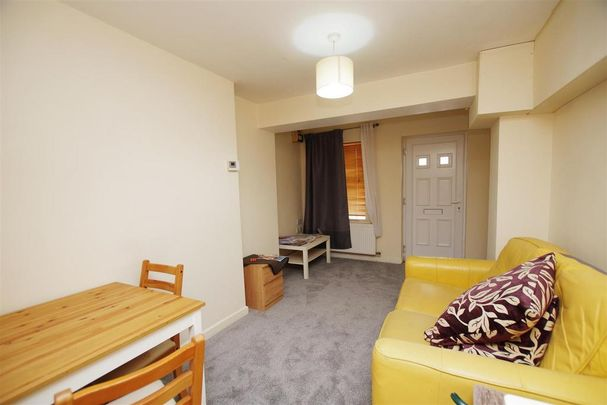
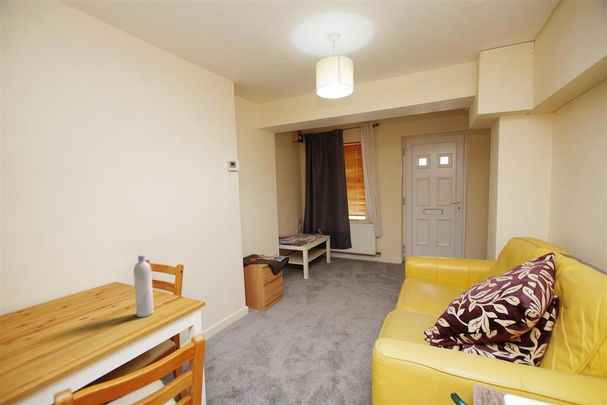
+ bottle (143, 284)
